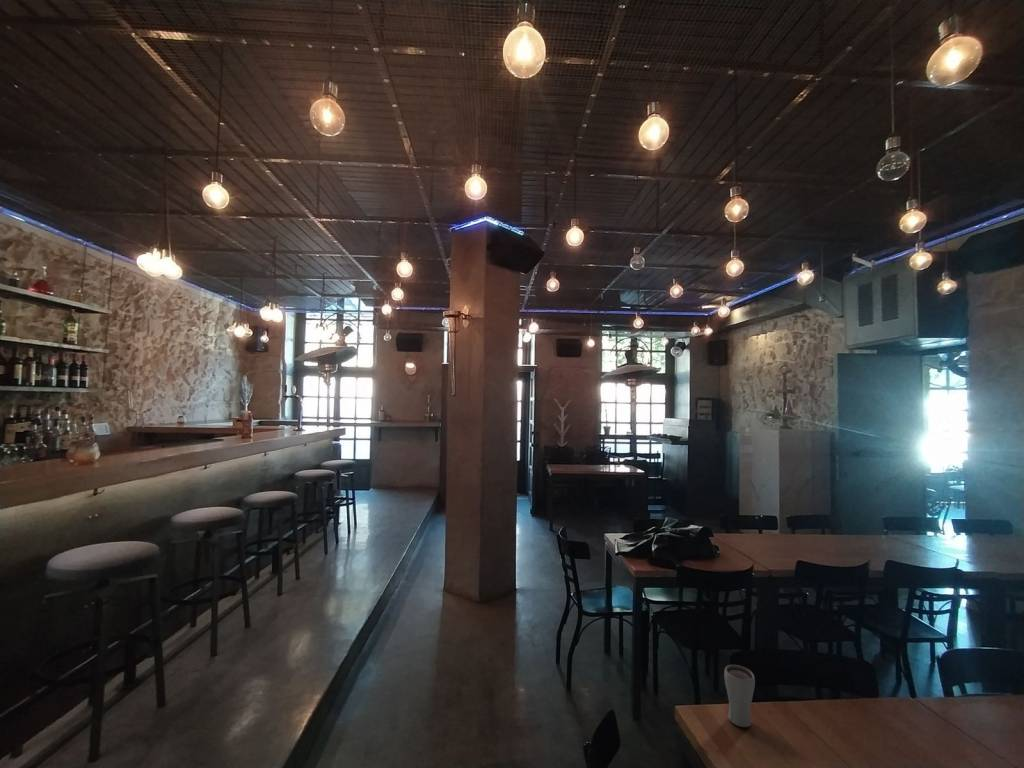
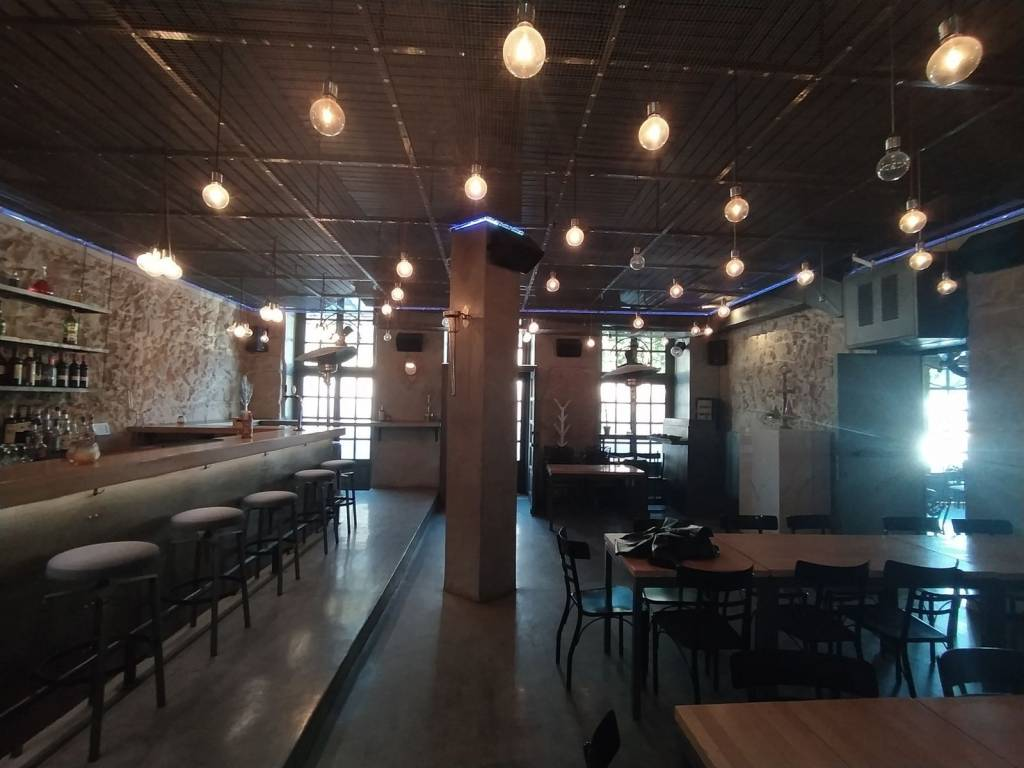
- drinking glass (739, 696)
